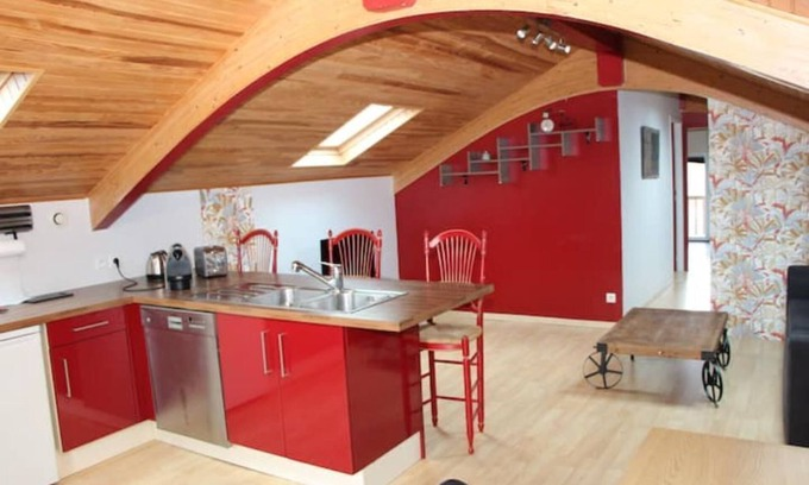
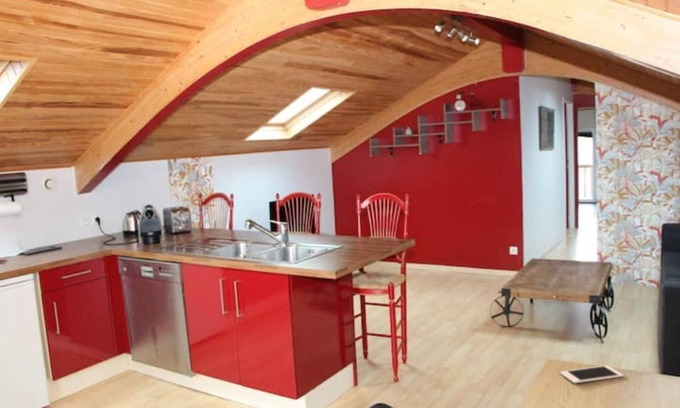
+ cell phone (591, 374)
